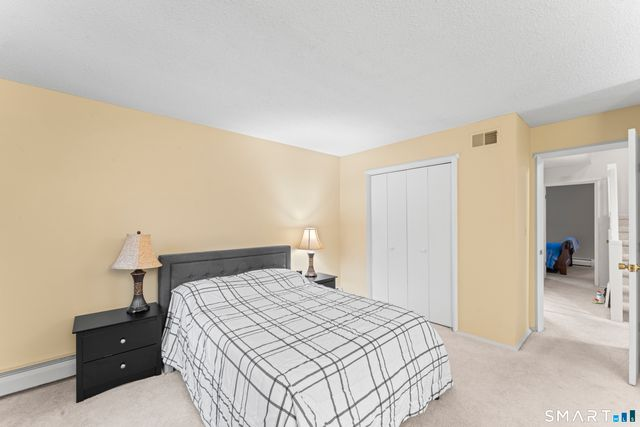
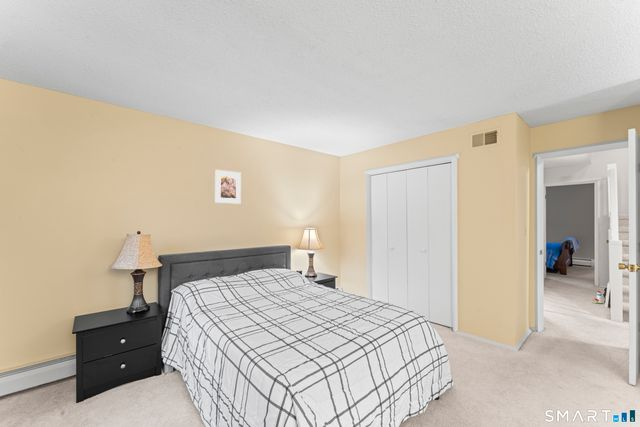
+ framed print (228, 187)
